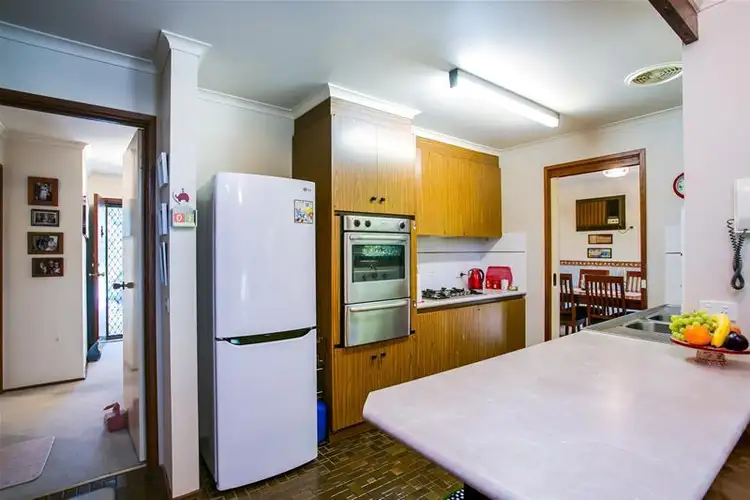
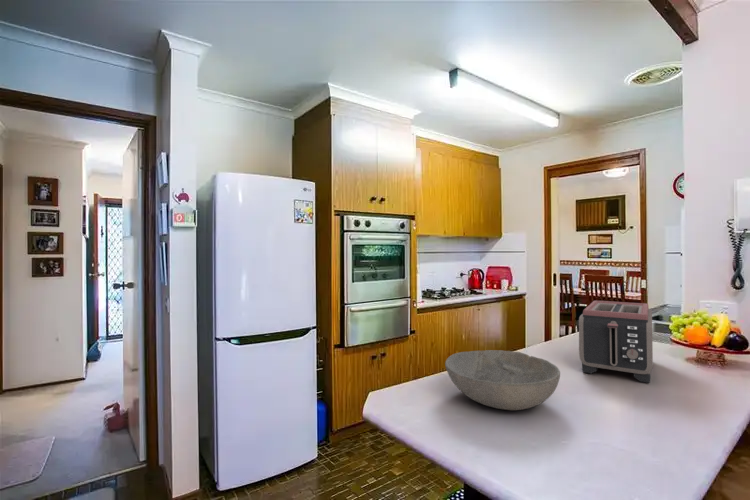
+ toaster (617, 337)
+ bowl (500, 381)
